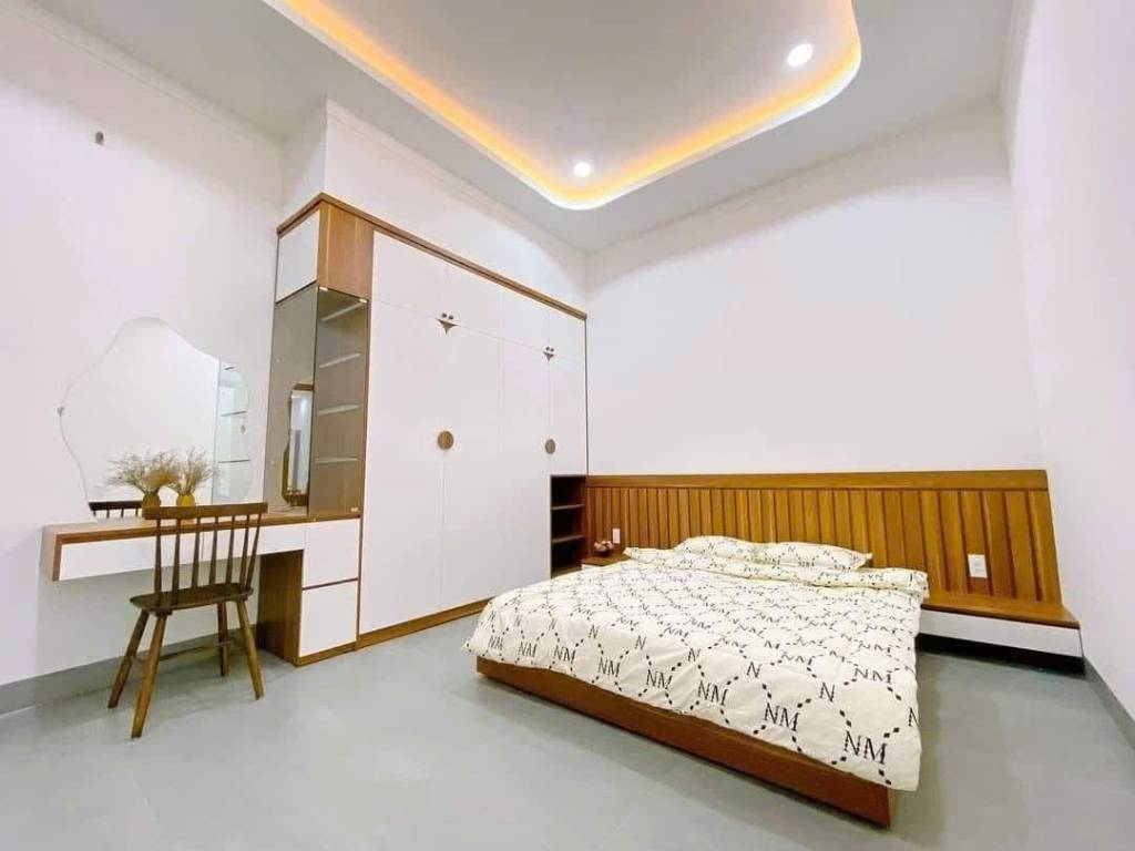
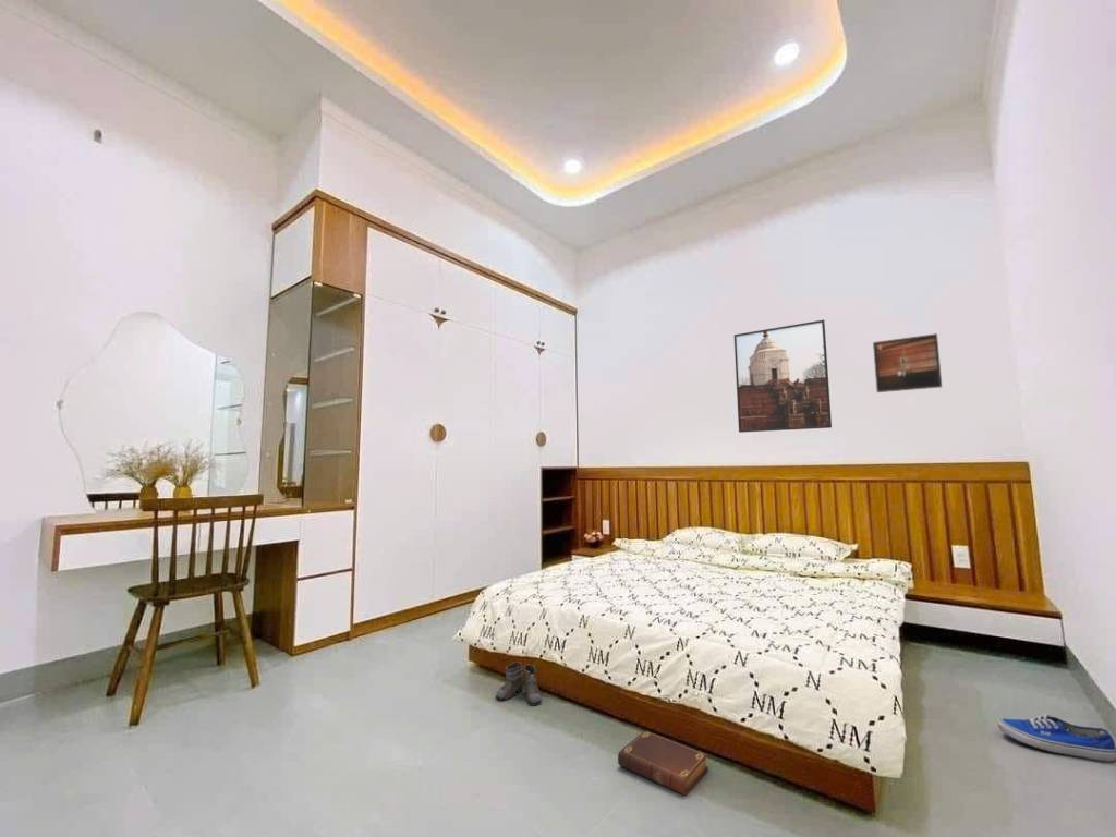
+ book (663, 760)
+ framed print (906, 363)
+ boots (519, 681)
+ sneaker (1054, 732)
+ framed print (779, 378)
